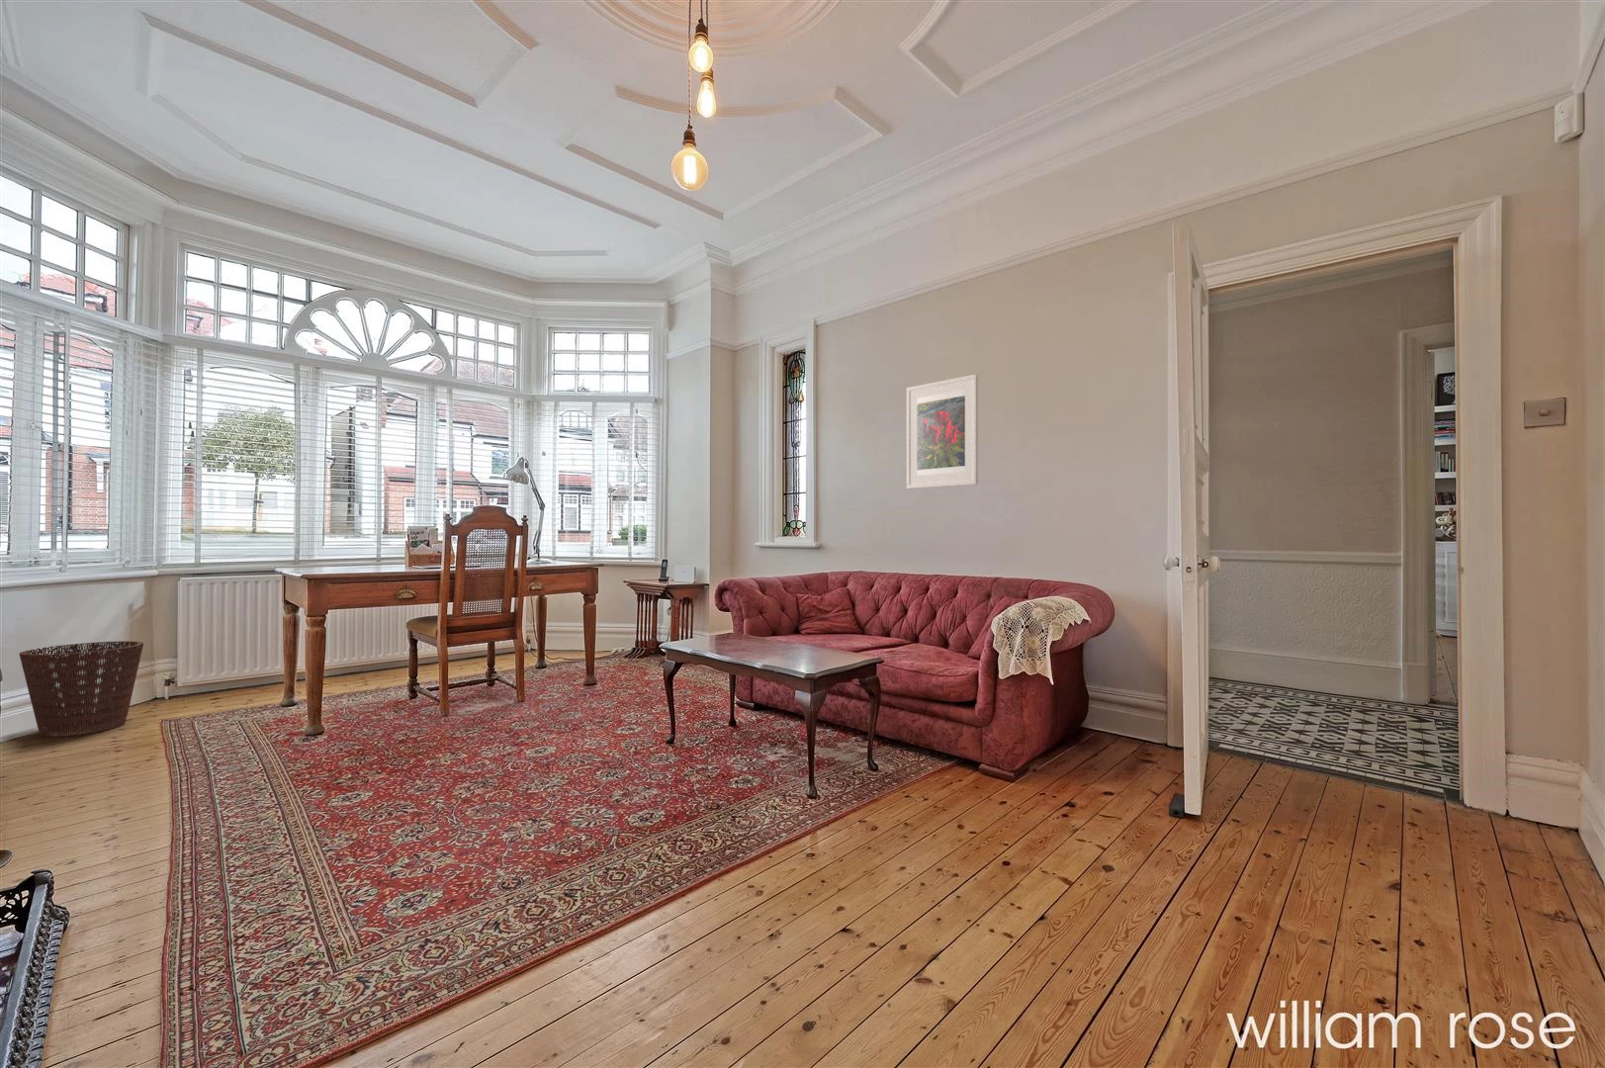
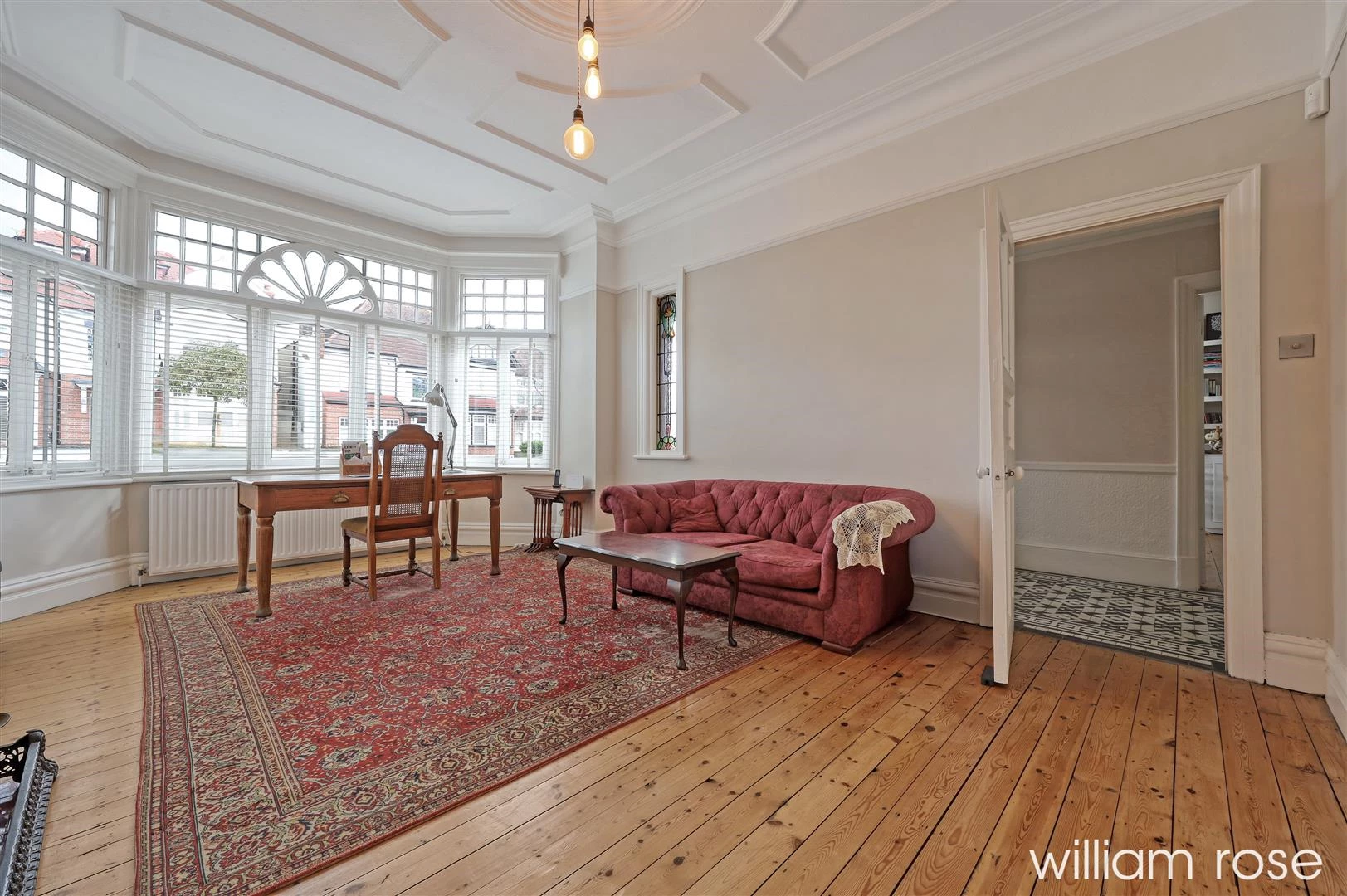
- basket (85, 688)
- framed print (940, 433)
